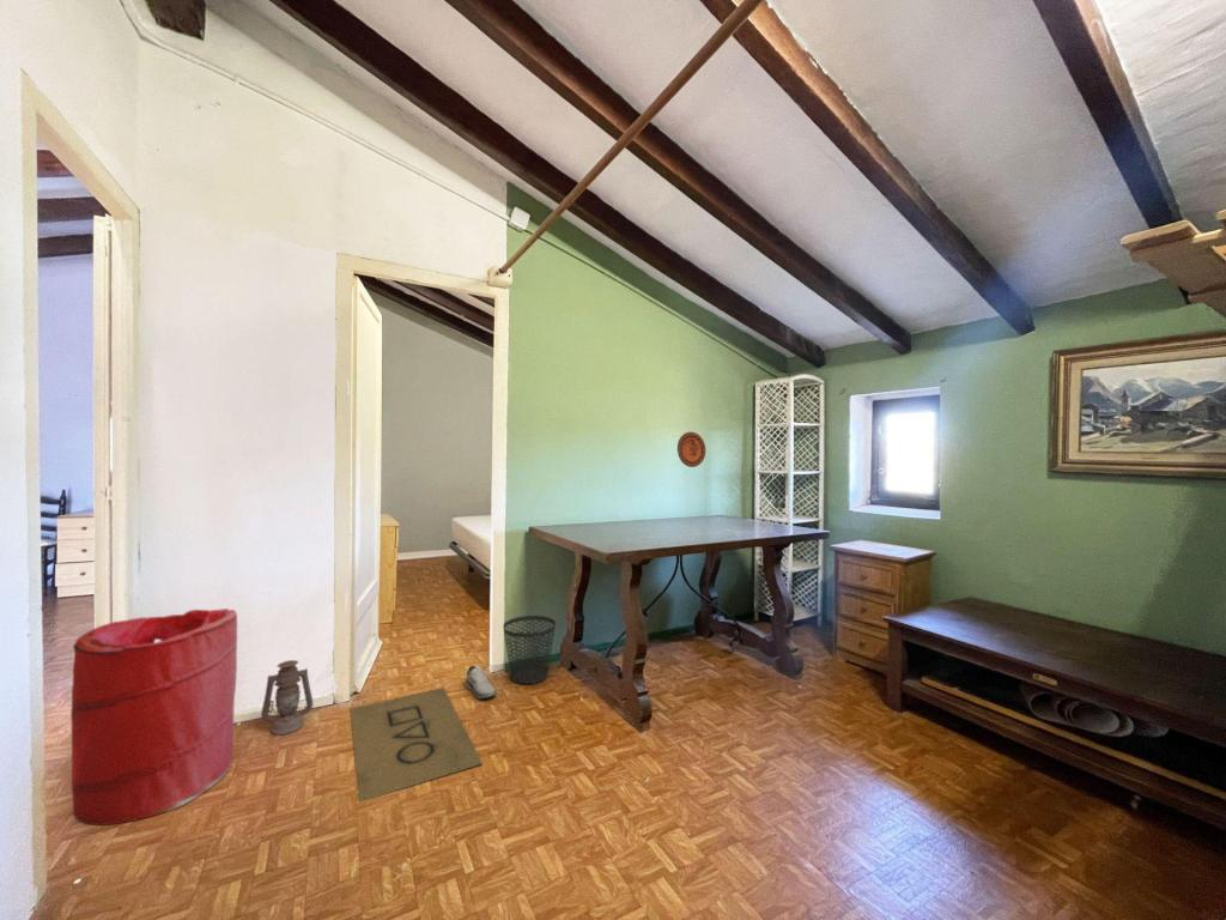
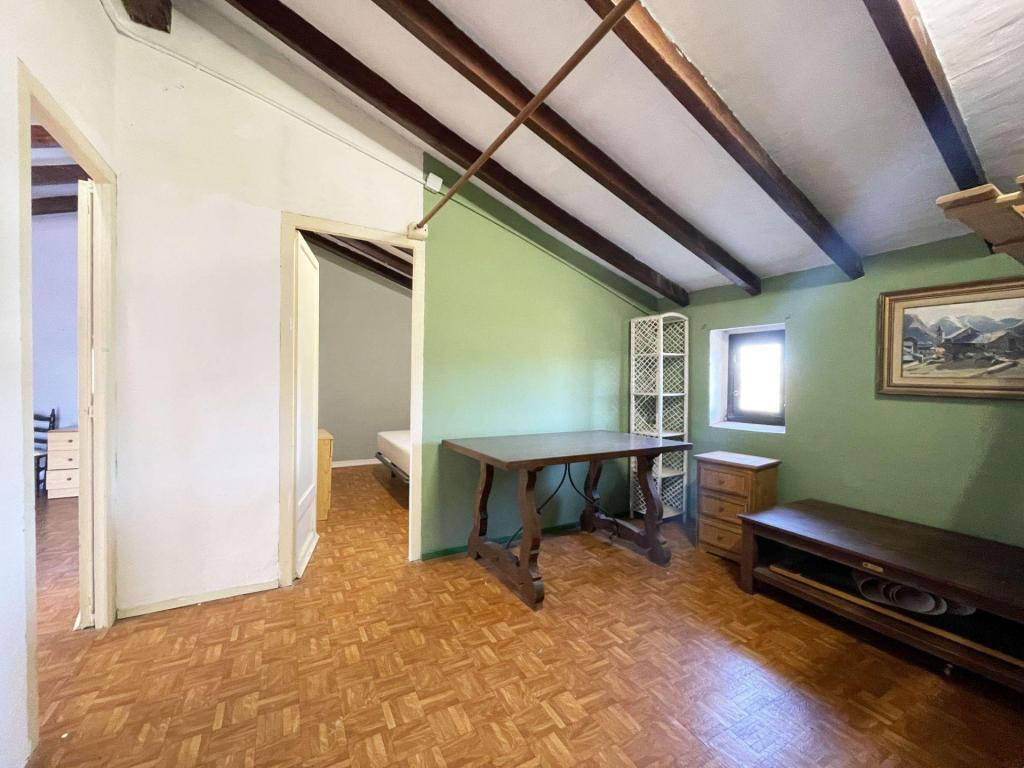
- doormat (409, 733)
- decorative plate (691, 449)
- shoe (480, 680)
- wastebasket (529, 649)
- lantern (287, 692)
- laundry hamper (162, 700)
